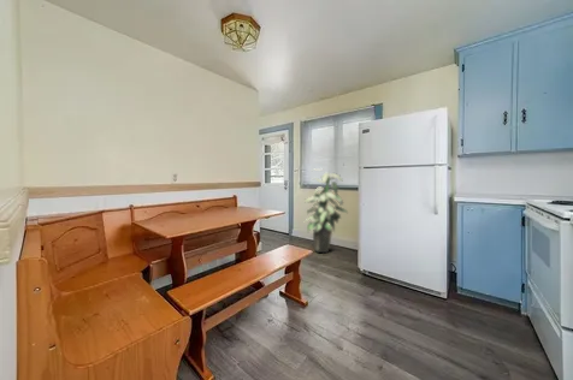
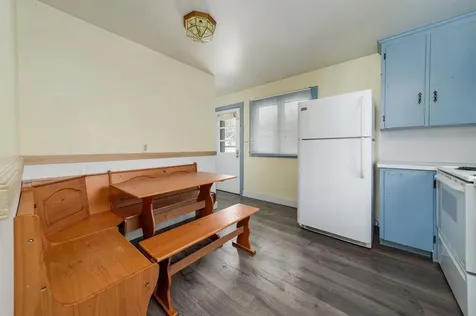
- indoor plant (323, 209)
